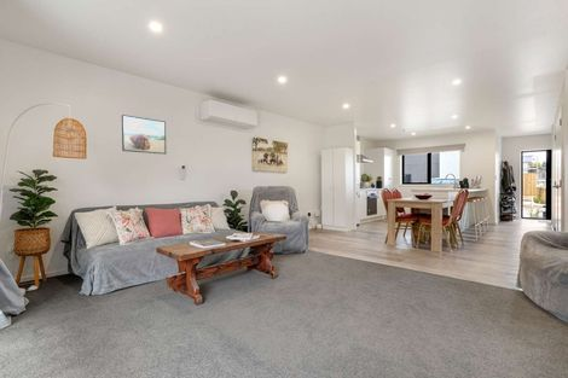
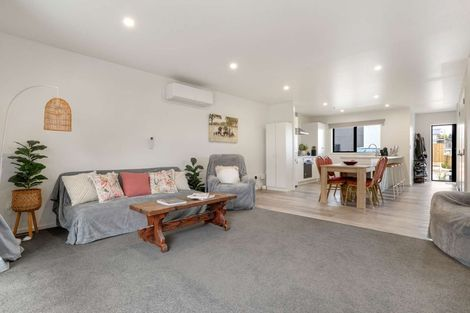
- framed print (145, 135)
